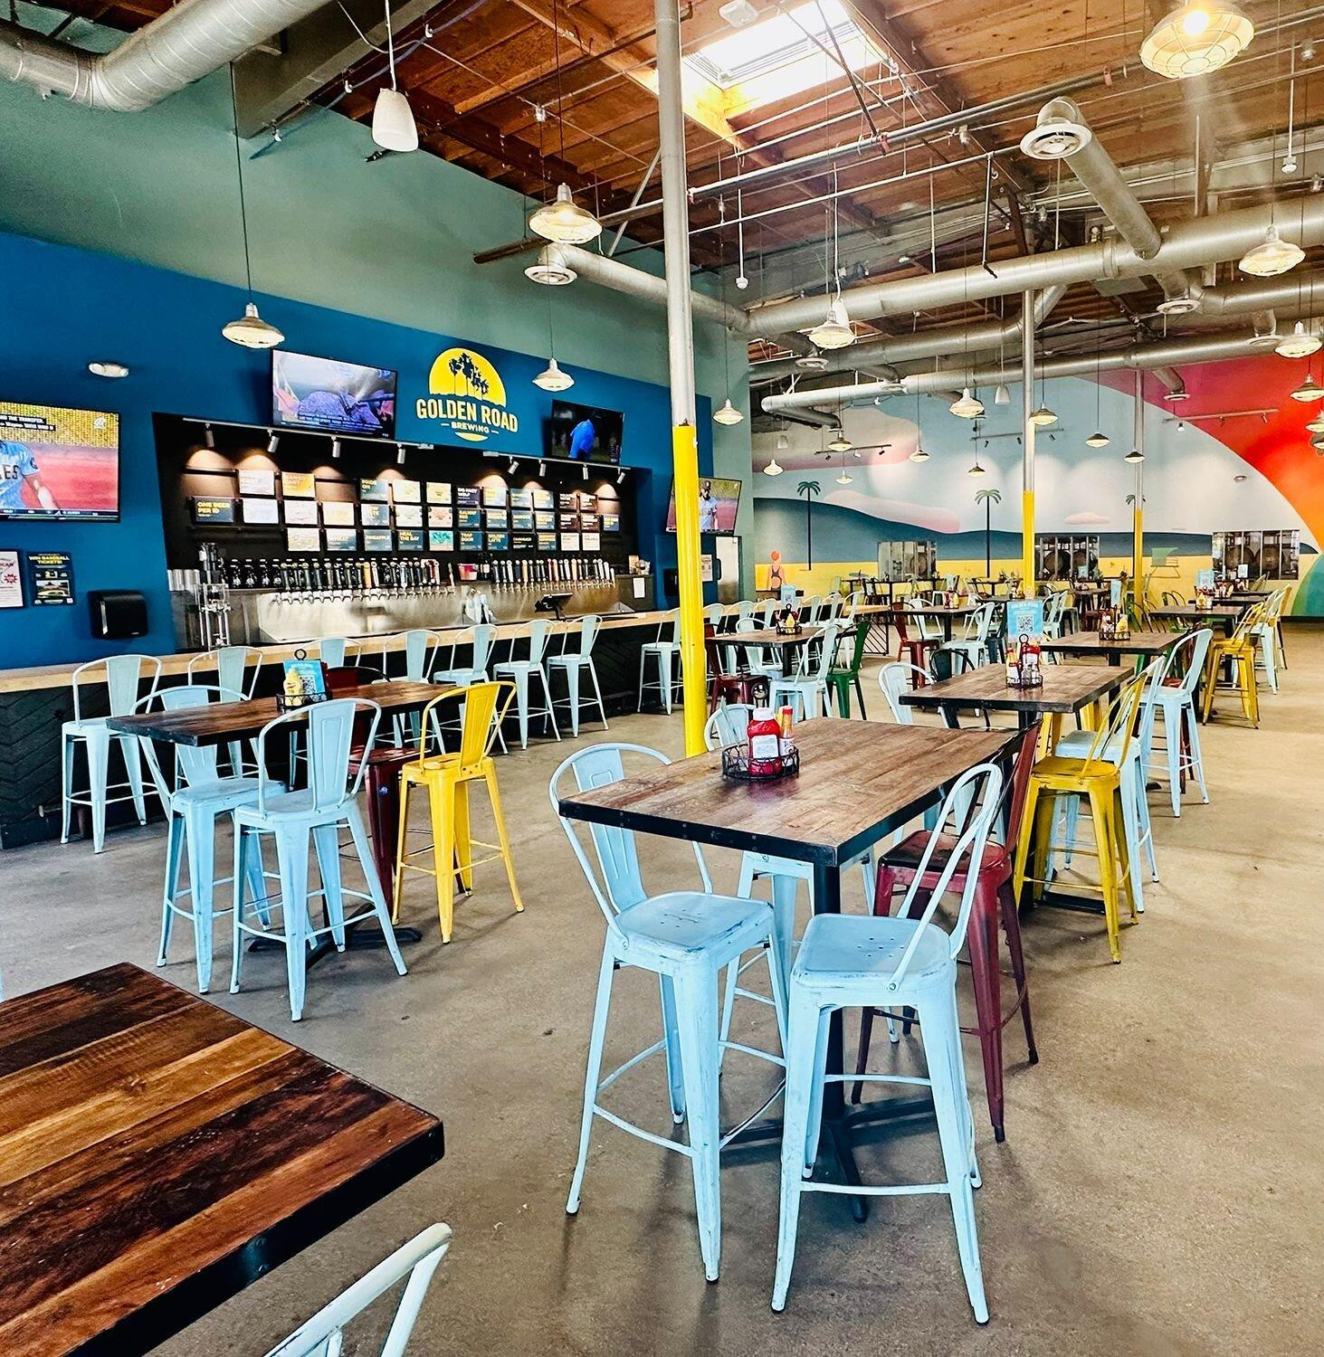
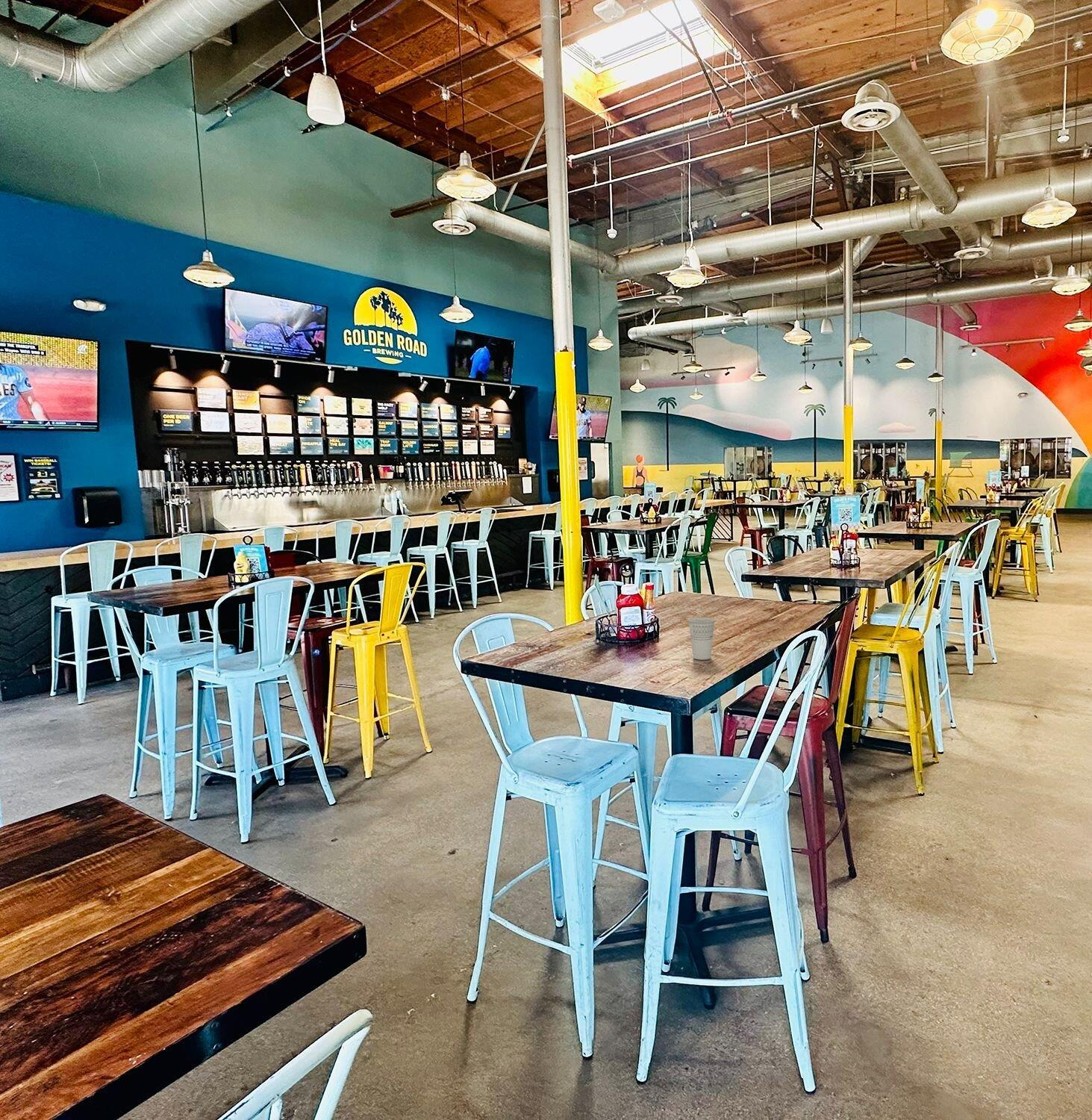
+ cup (702, 638)
